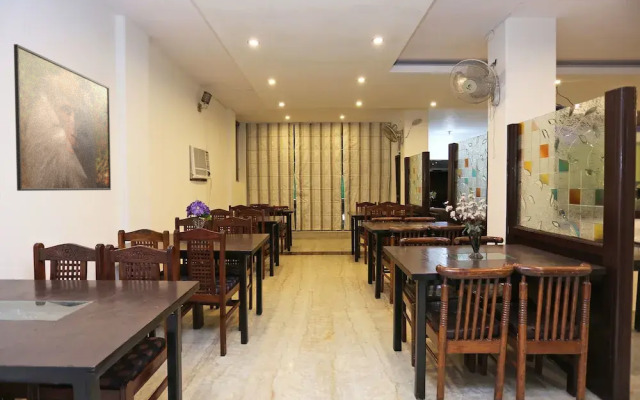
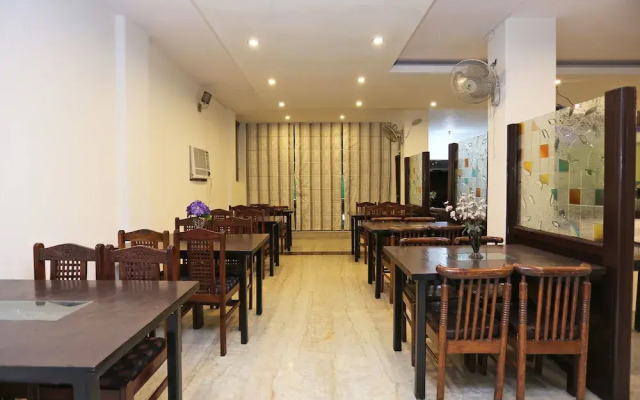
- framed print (71, 130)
